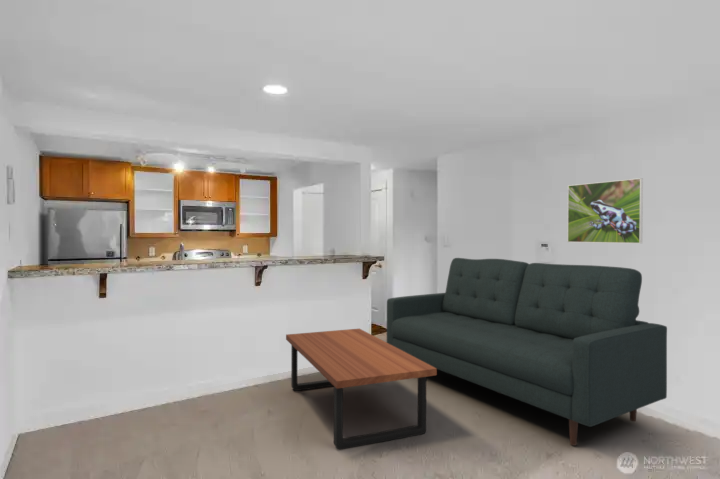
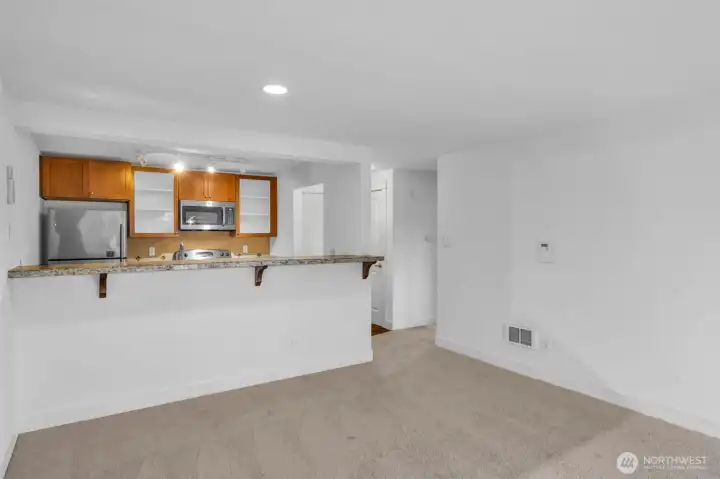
- coffee table (350, 379)
- sofa (502, 326)
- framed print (602, 212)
